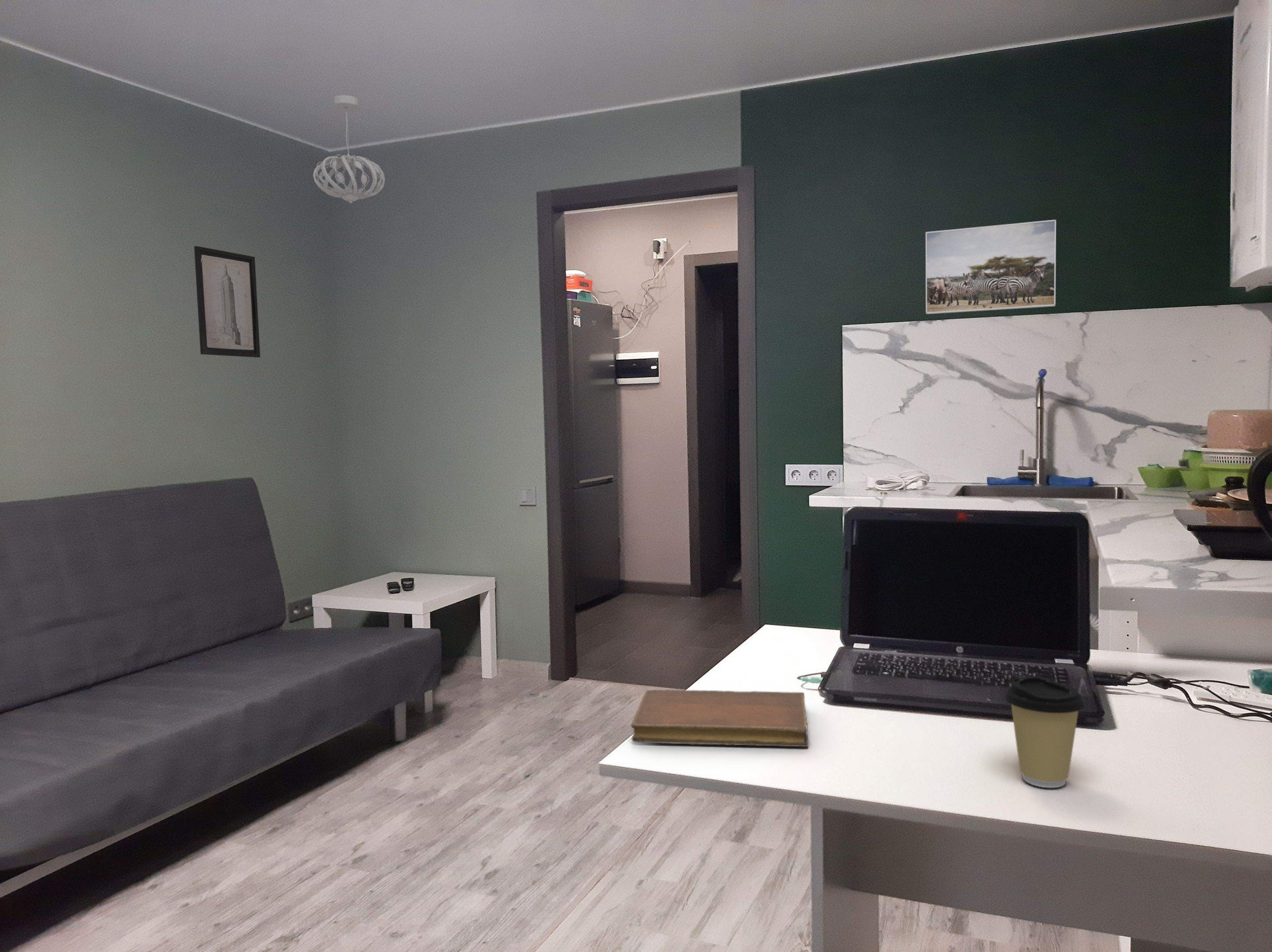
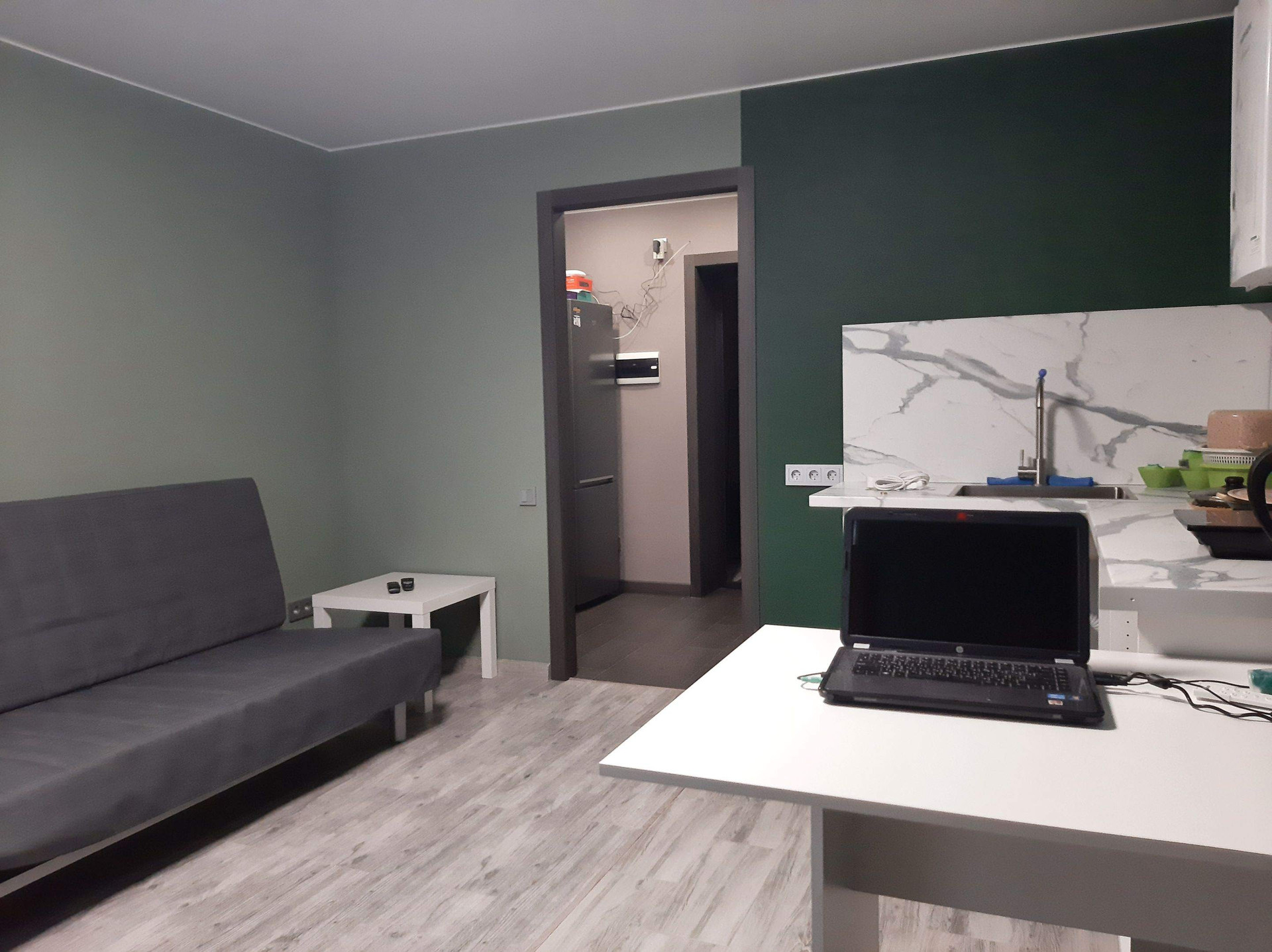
- notebook (721, 715)
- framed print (989, 268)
- wall art (228, 303)
- coffee cup (1043, 732)
- pendant light (348, 151)
